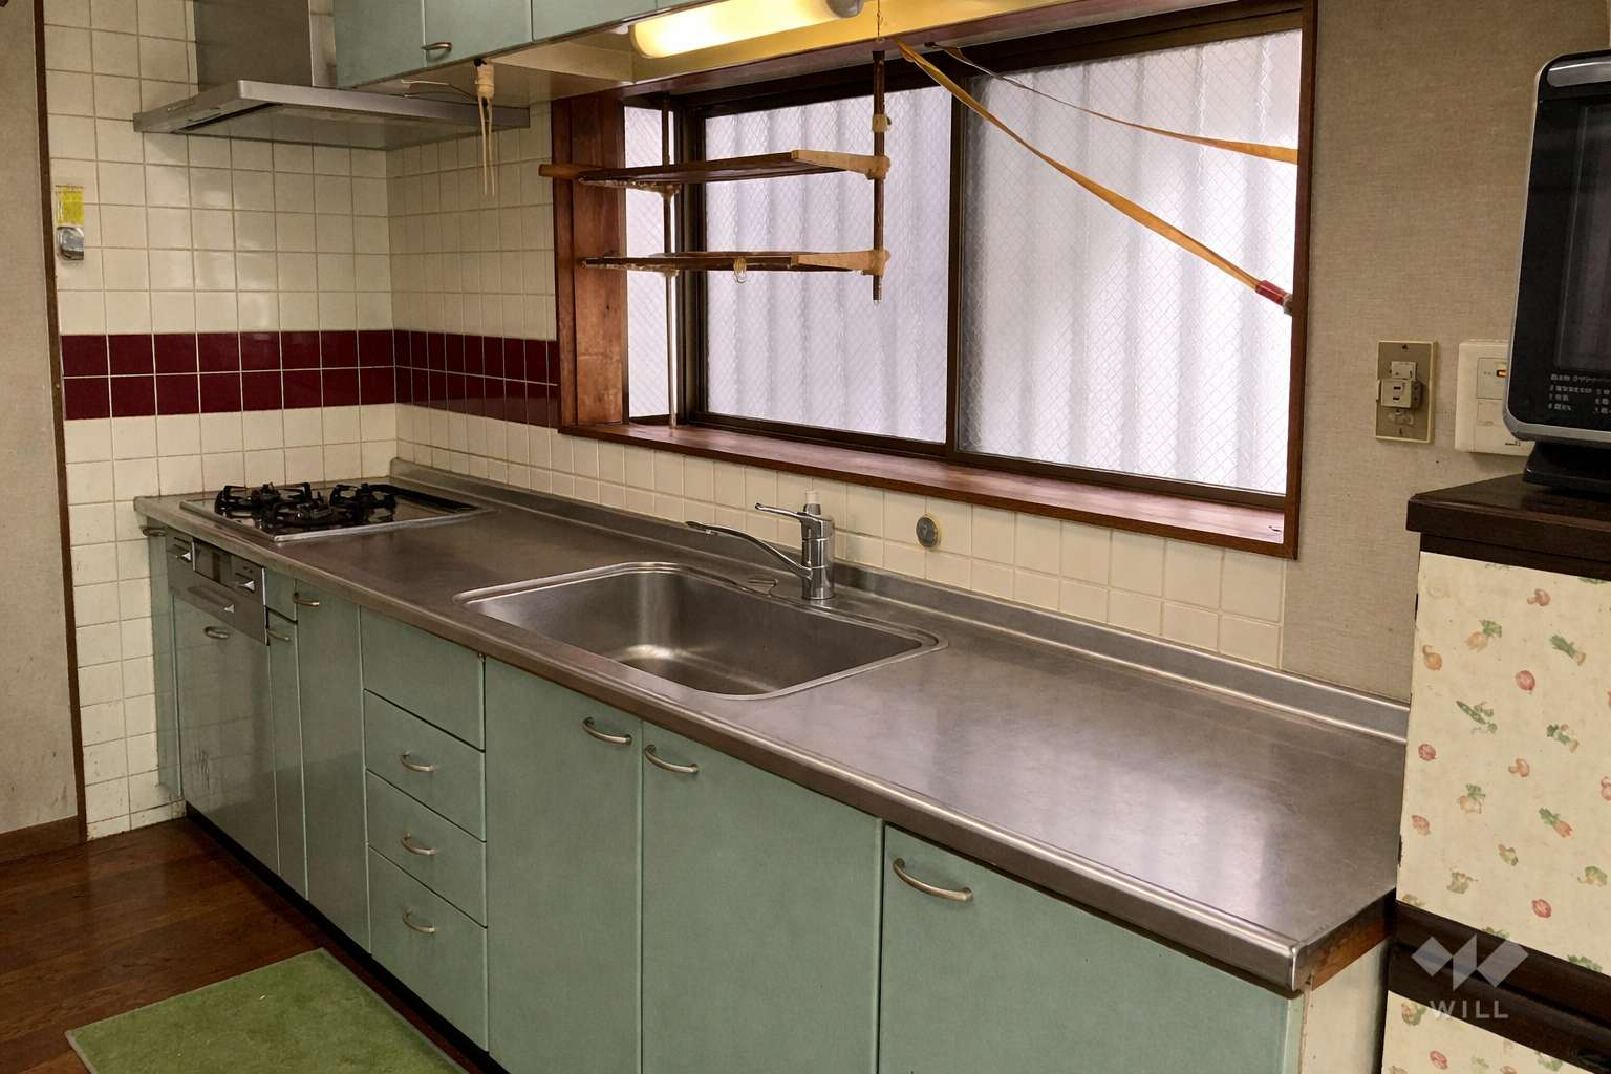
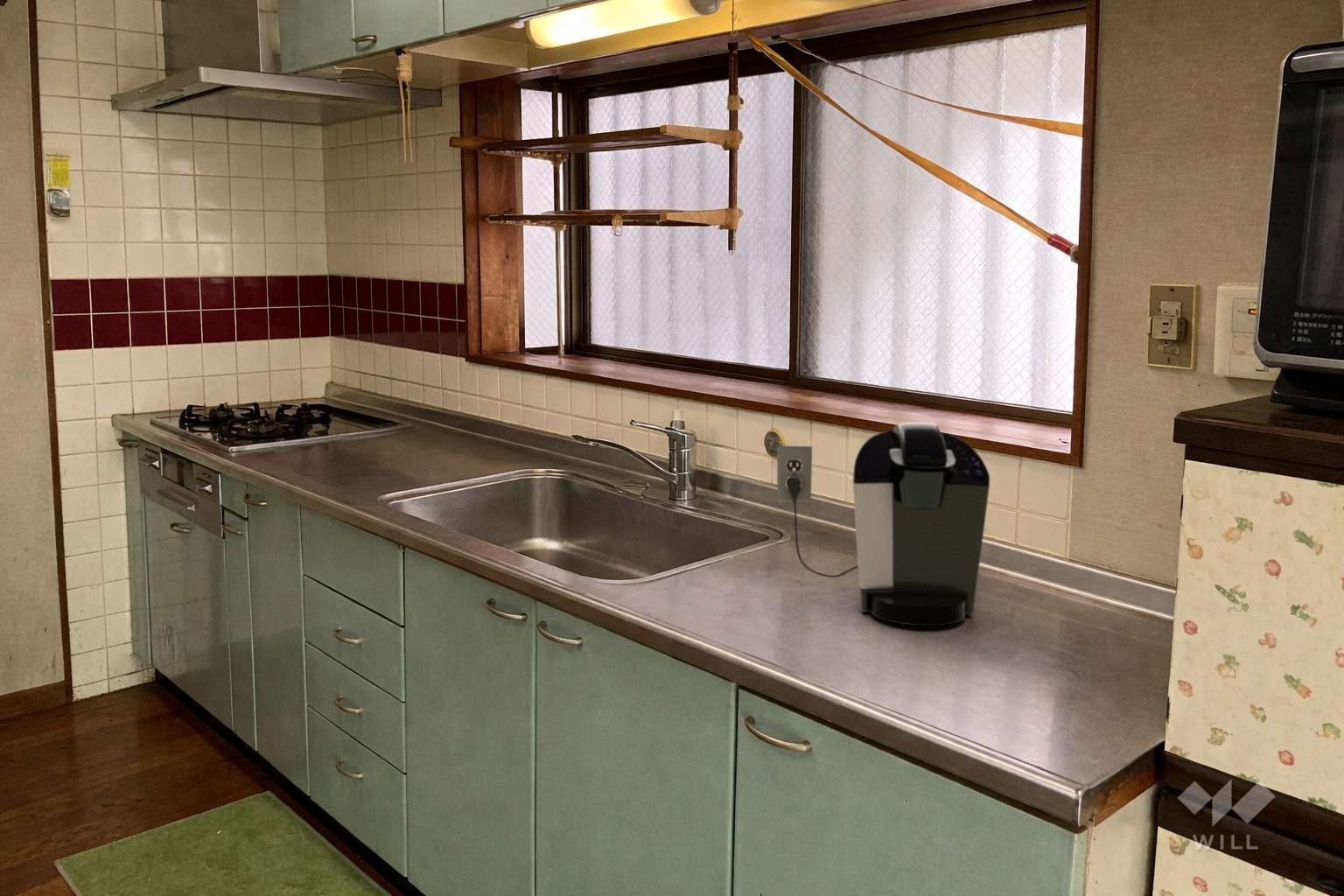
+ coffee maker (879, 514)
